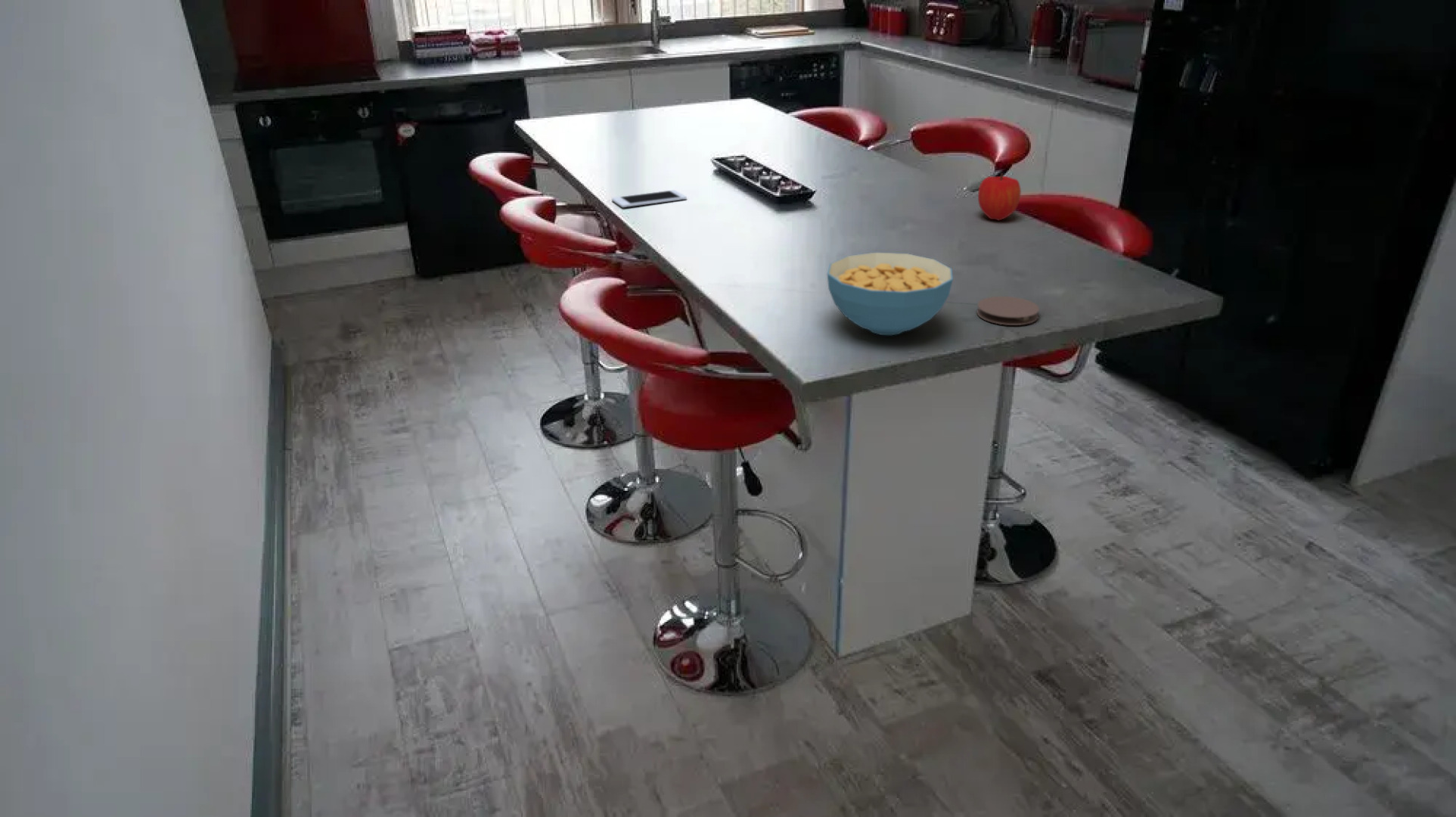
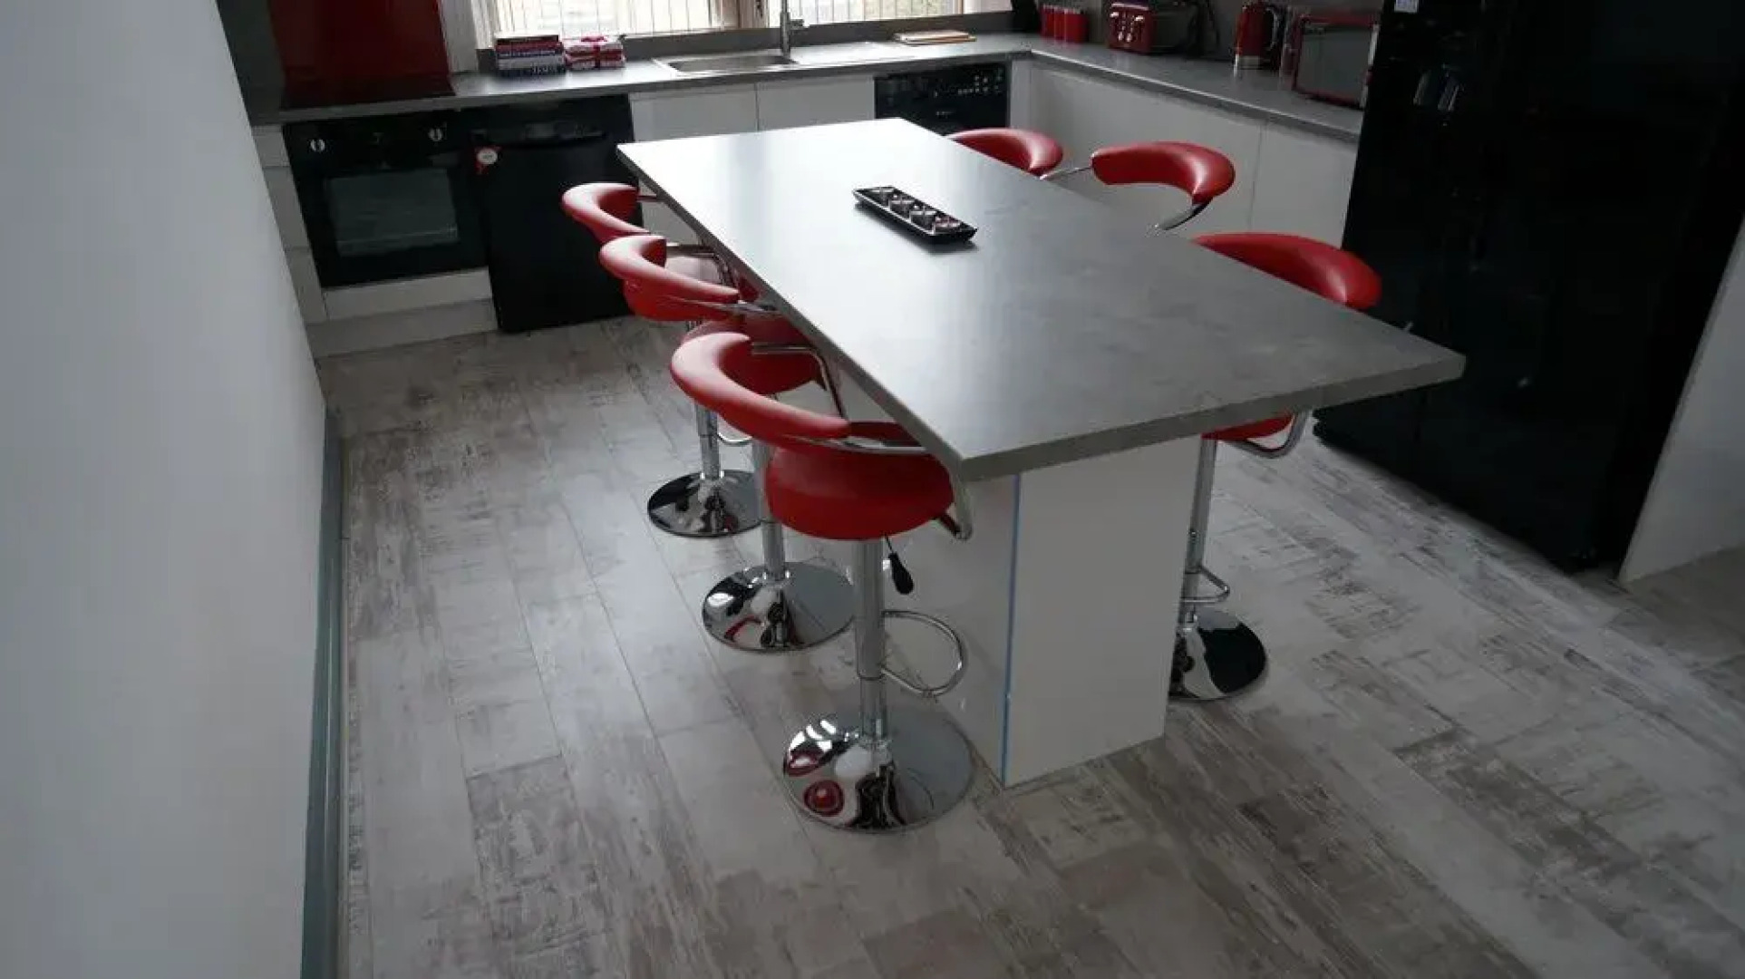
- fruit (998, 196)
- cell phone (649, 198)
- coaster (1007, 310)
- cereal bowl (887, 300)
